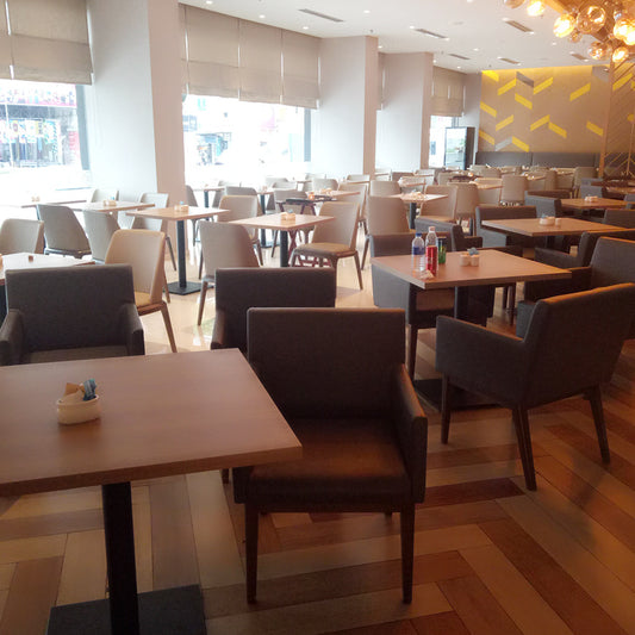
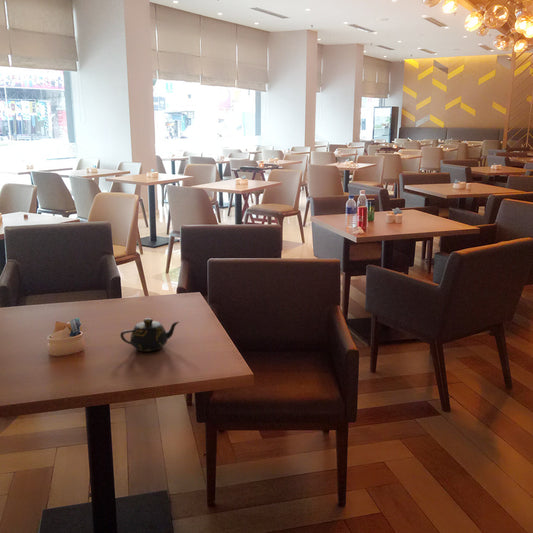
+ teapot (150, 332)
